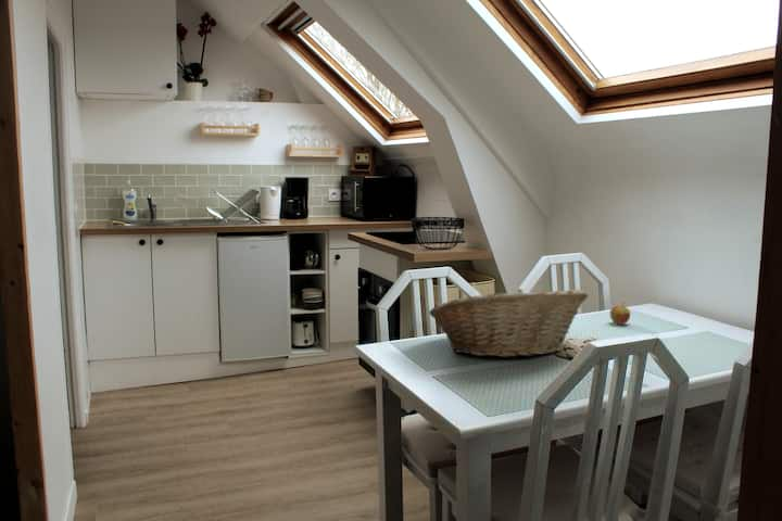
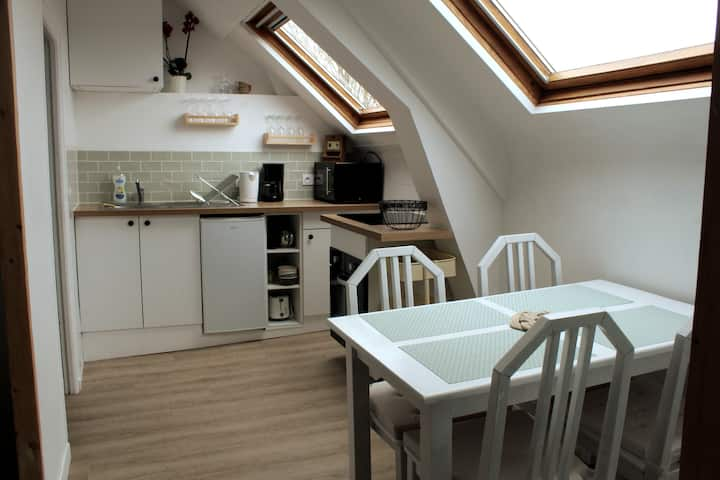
- fruit basket (508, 316)
- apple (619, 313)
